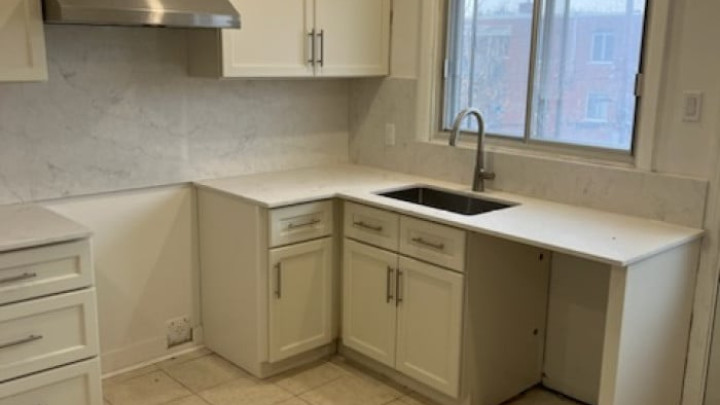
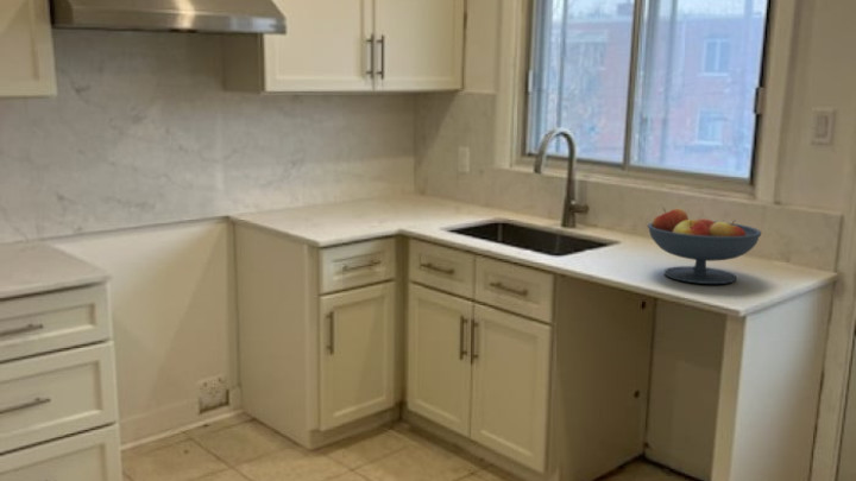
+ fruit bowl (701, 243)
